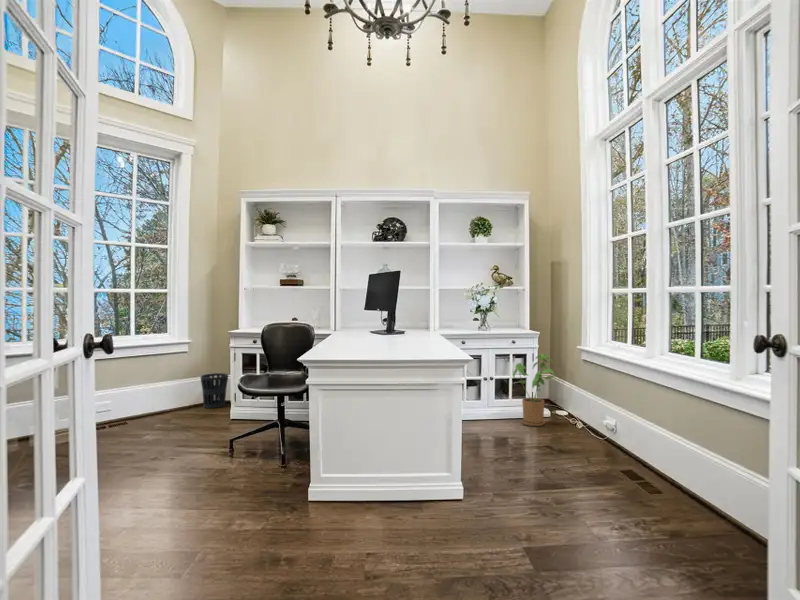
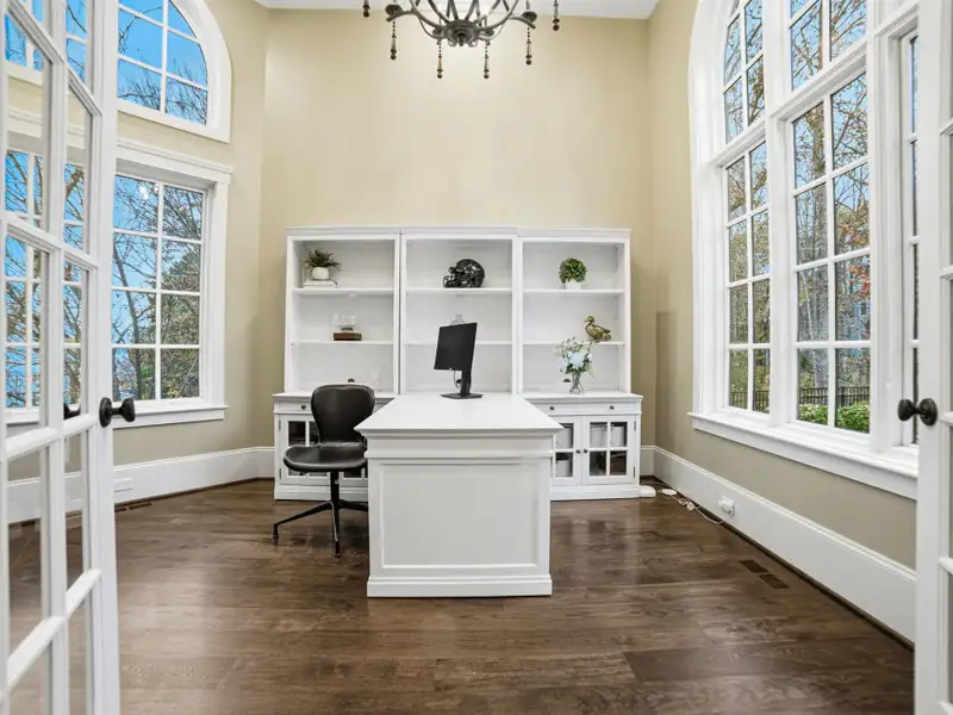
- wastebasket (214, 390)
- house plant (536, 389)
